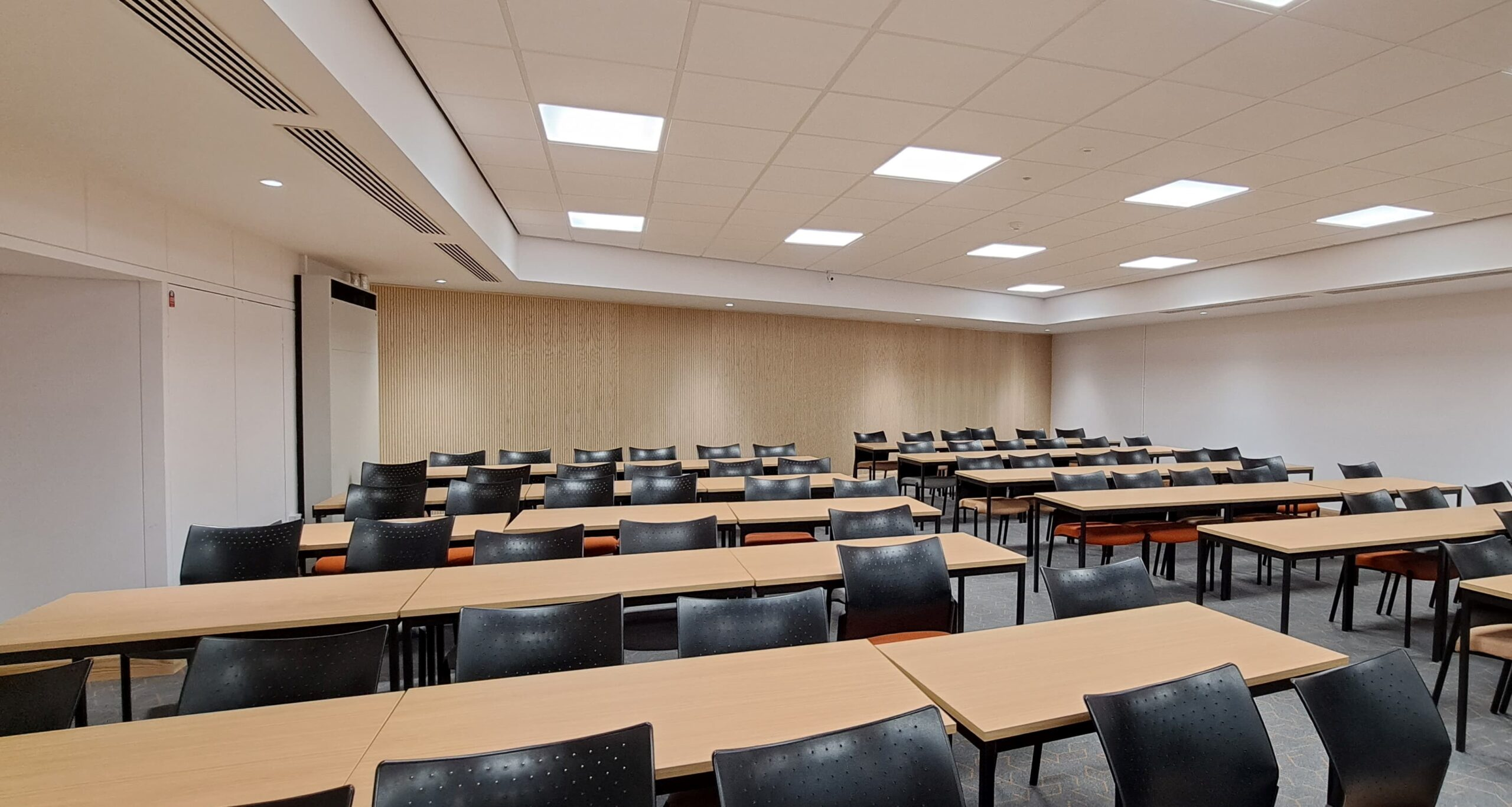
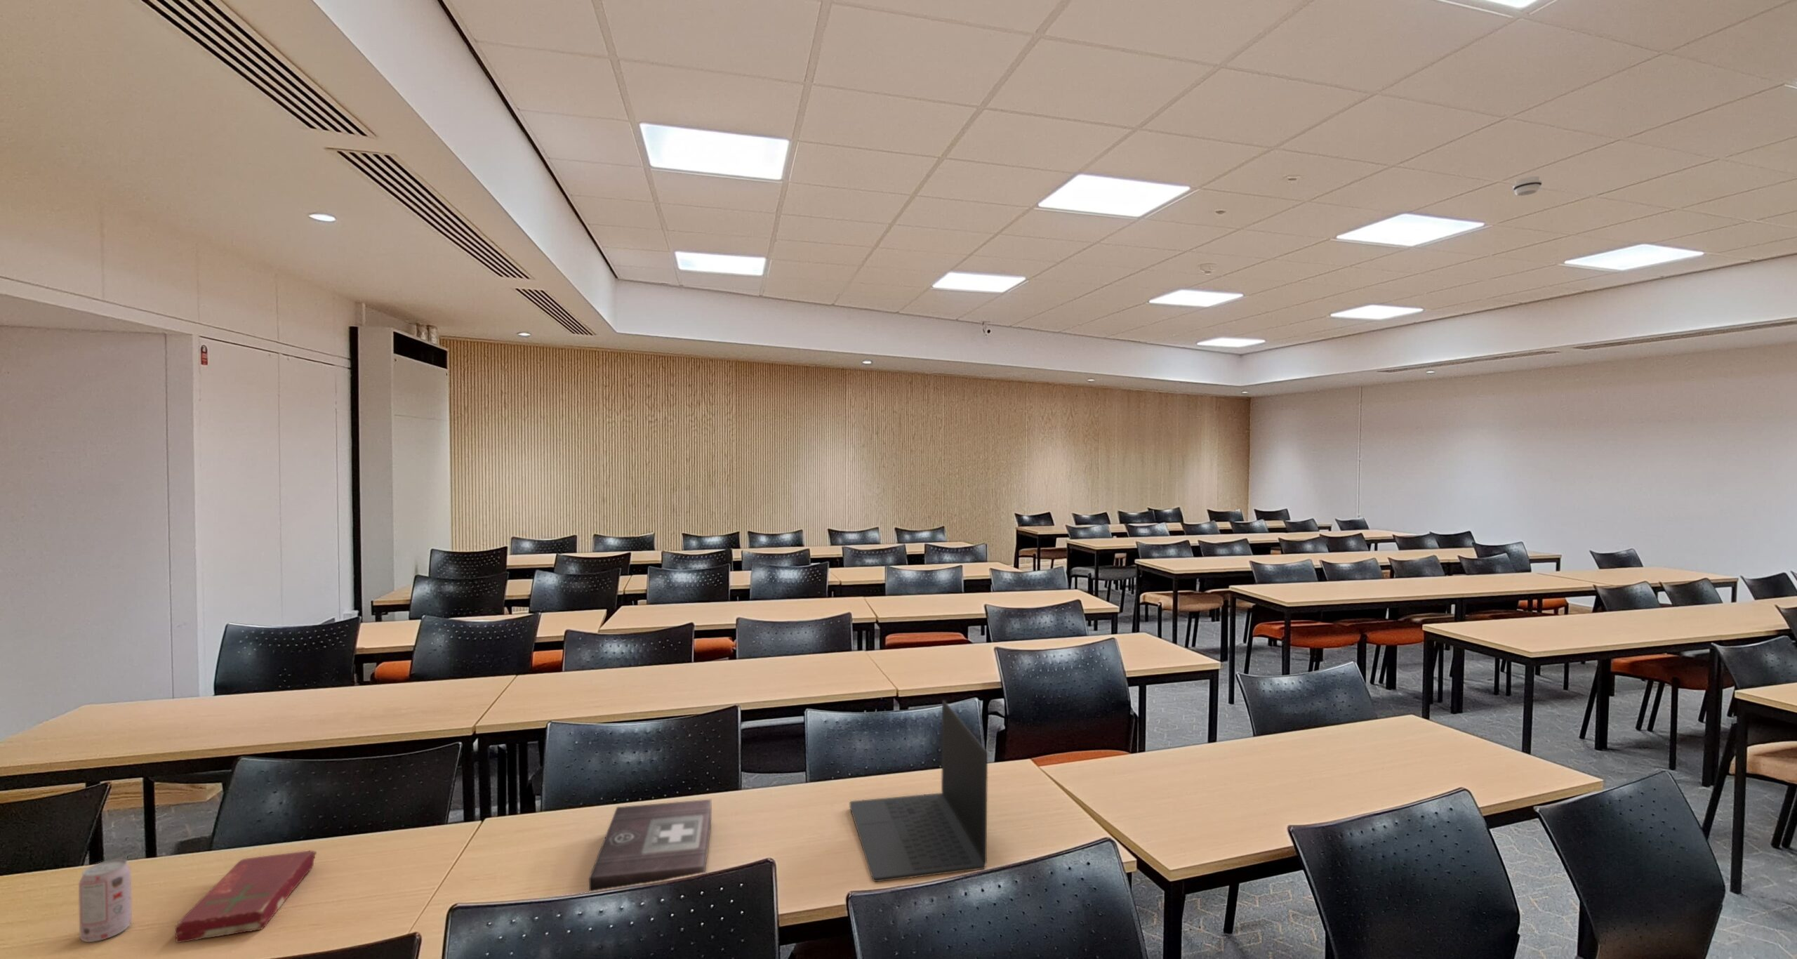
+ book (251, 891)
+ beverage can (106, 900)
+ laptop (912, 795)
+ smoke detector (1527, 187)
+ first aid kit (656, 845)
